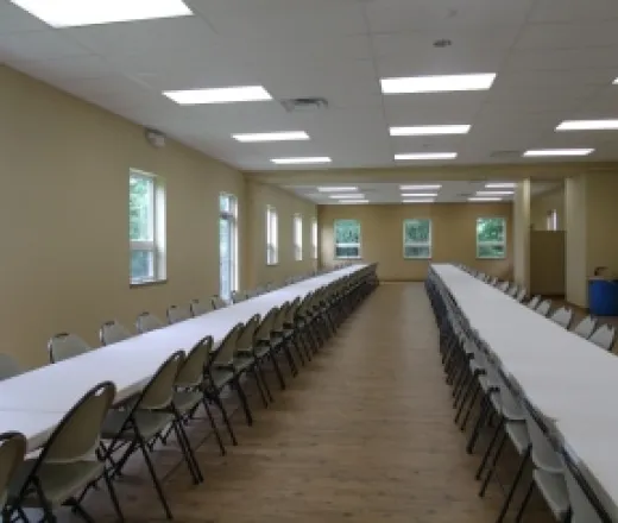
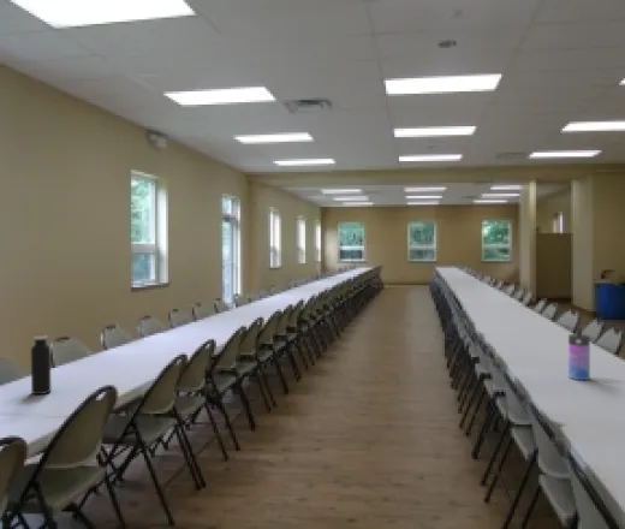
+ water bottle (578, 351)
+ water bottle (41, 363)
